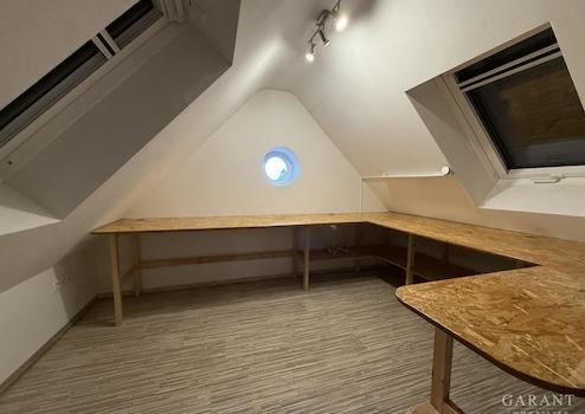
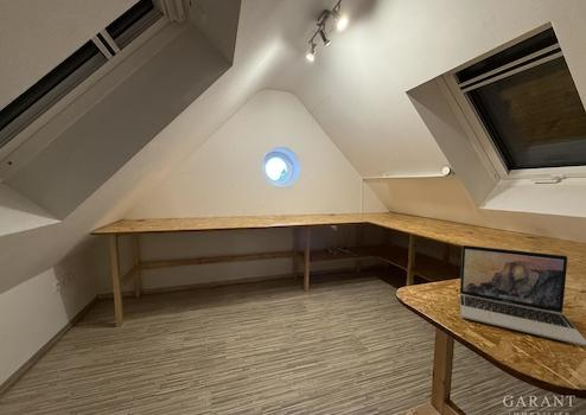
+ laptop (514, 287)
